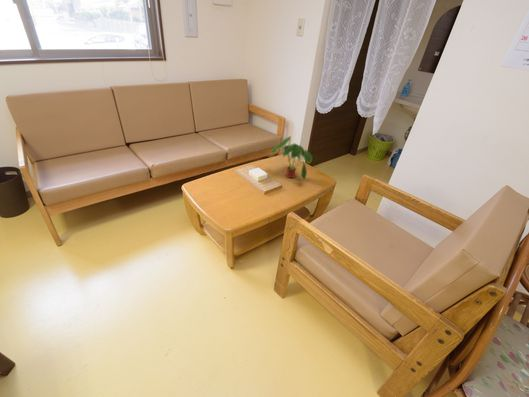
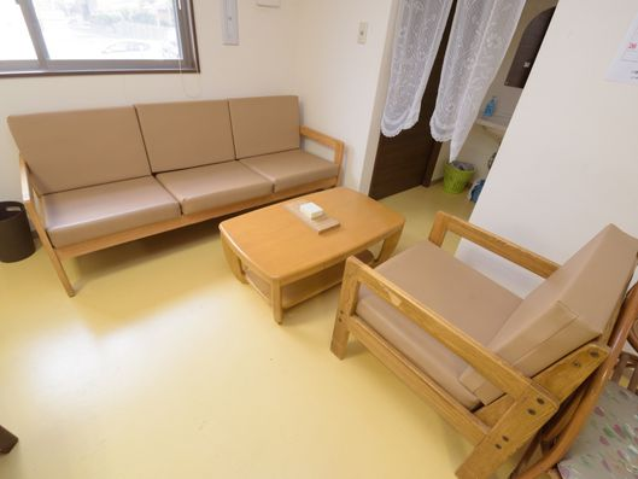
- plant (293, 157)
